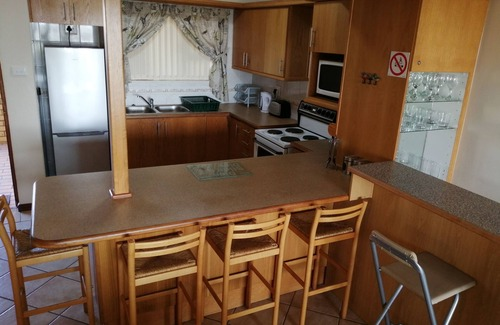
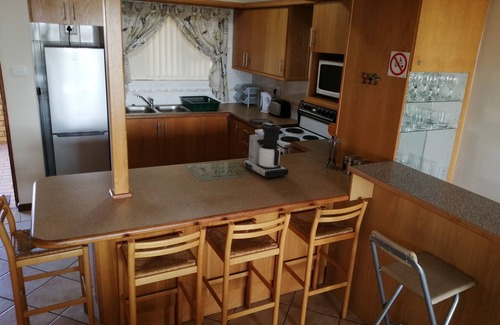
+ coffee maker (266, 147)
